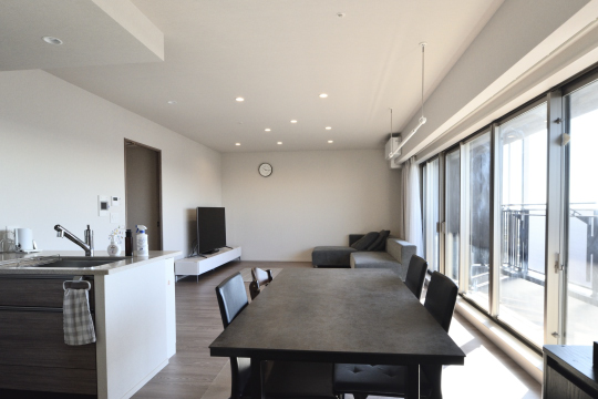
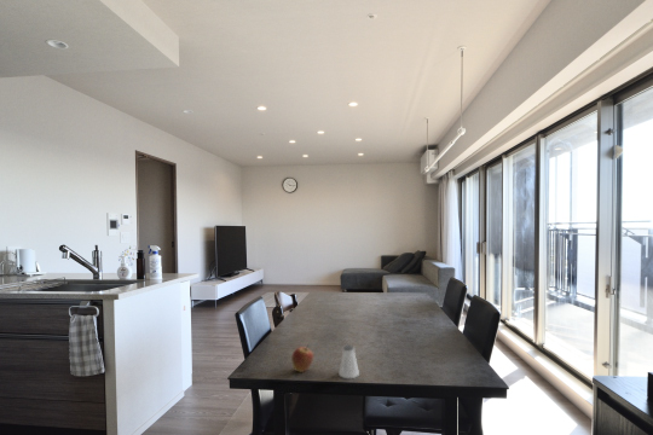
+ apple (302, 356)
+ saltshaker (348, 360)
